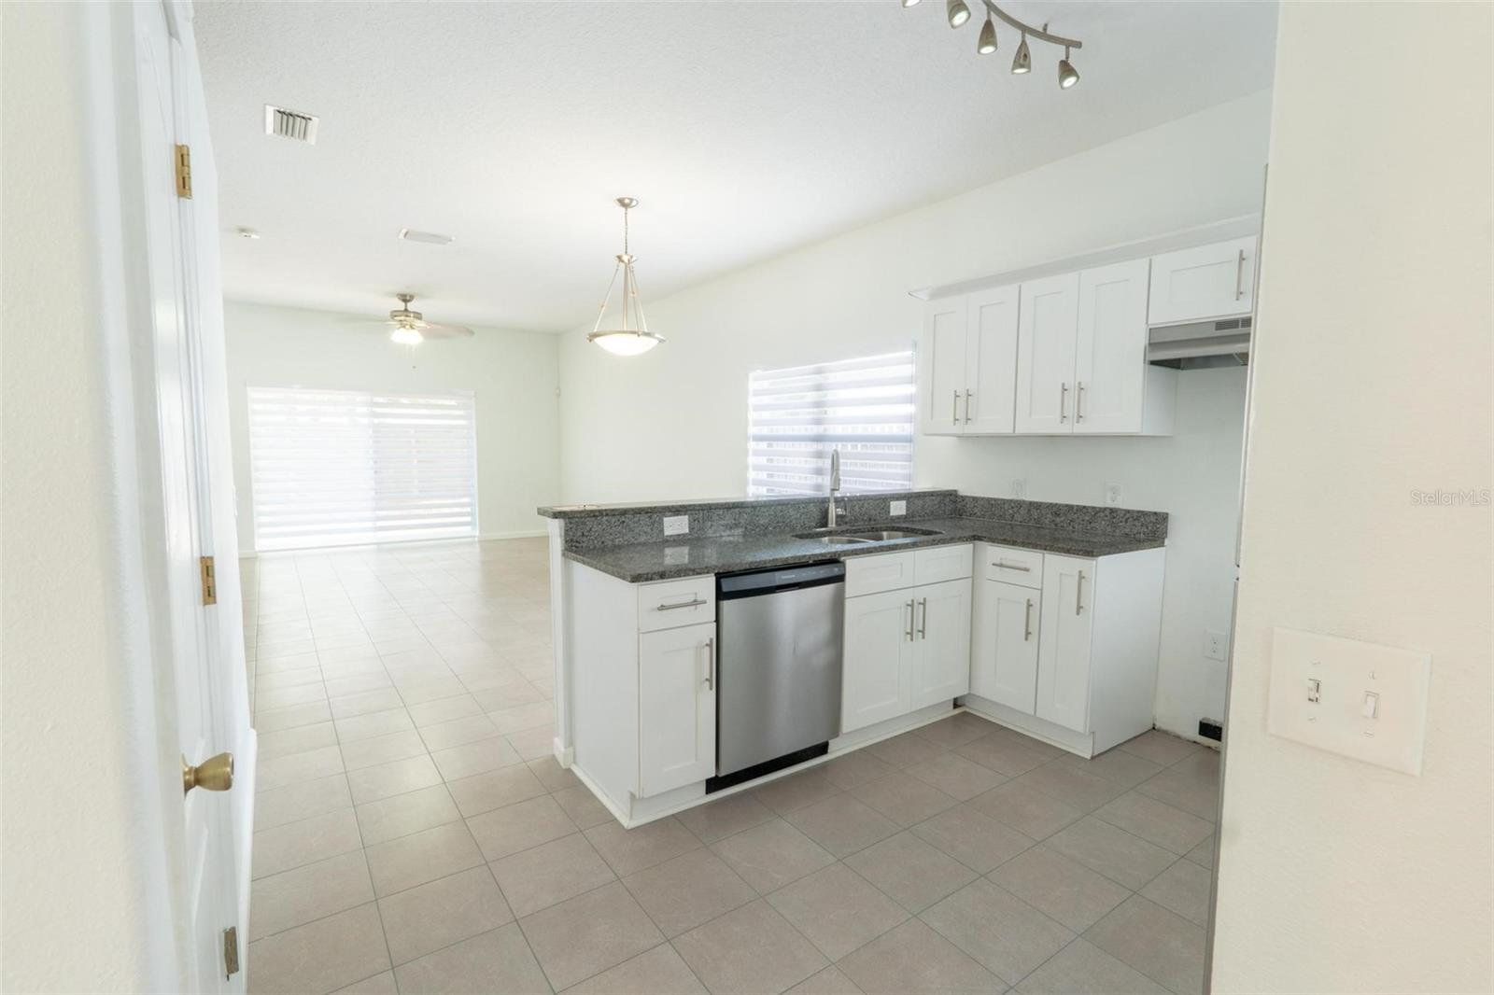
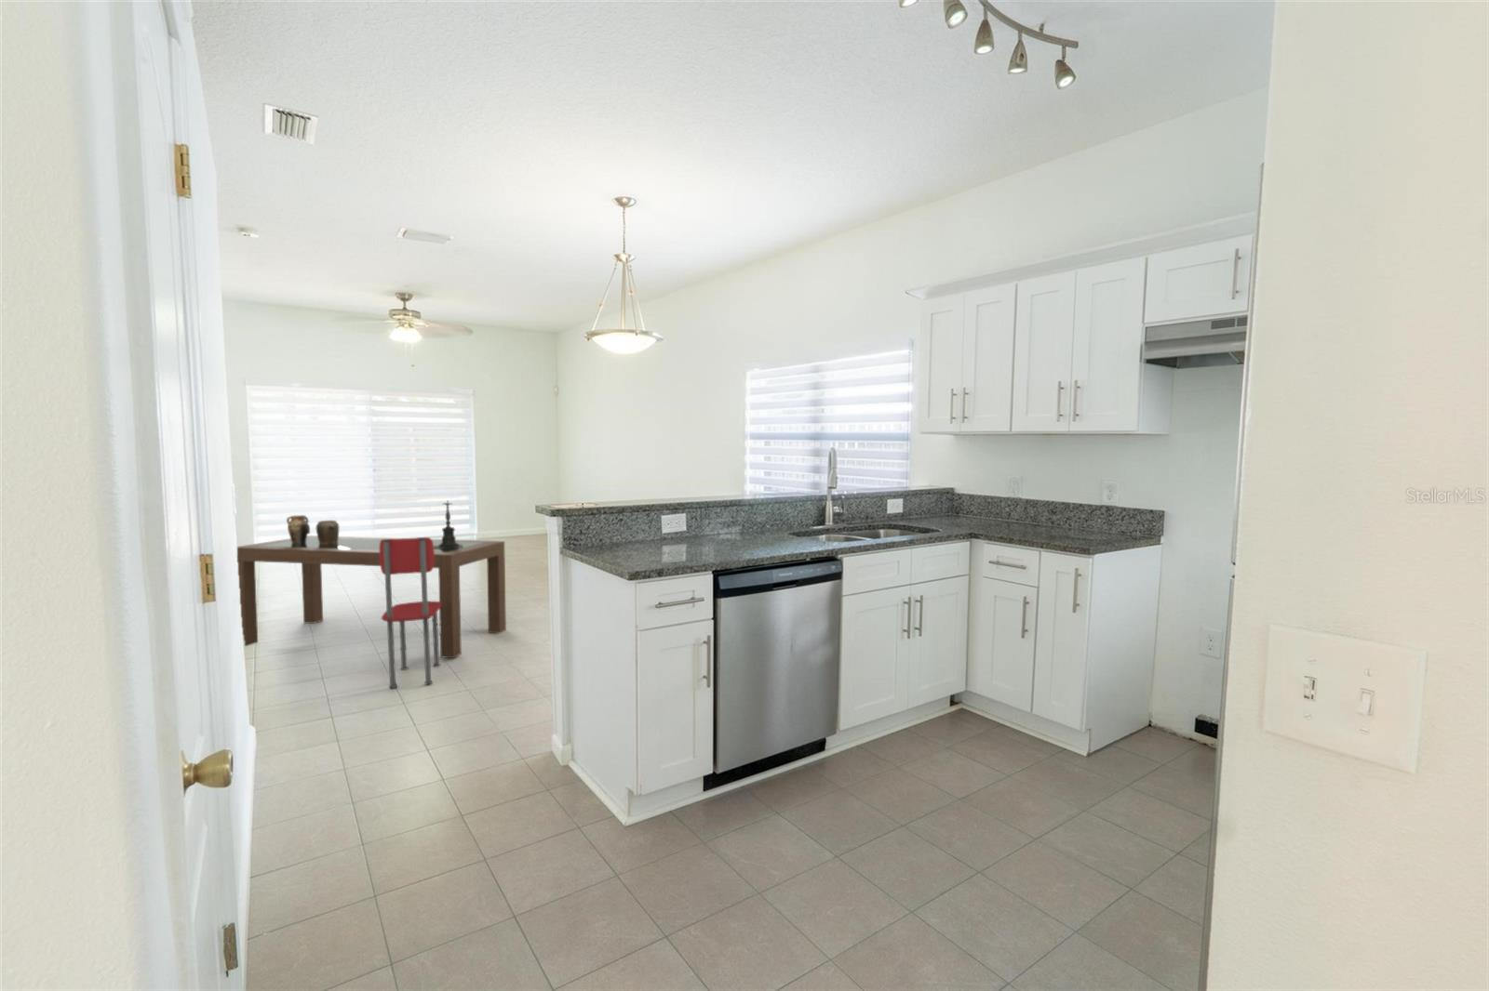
+ dining table (375, 565)
+ dining chair (412, 606)
+ jar set (316, 528)
+ candle holder (447, 521)
